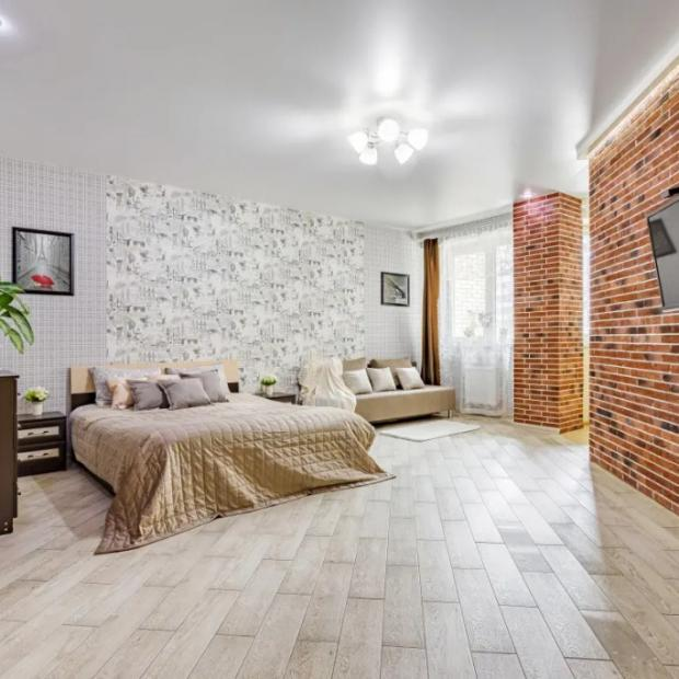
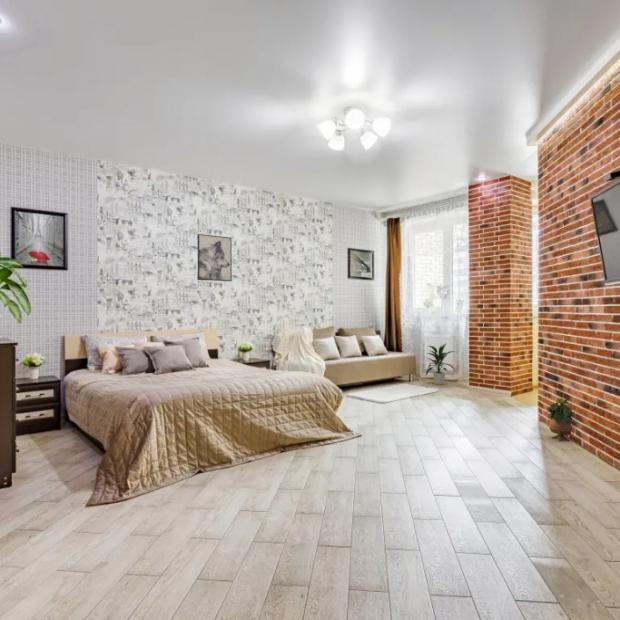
+ wall art (214, 258)
+ indoor plant (437, 362)
+ potted plant (561, 418)
